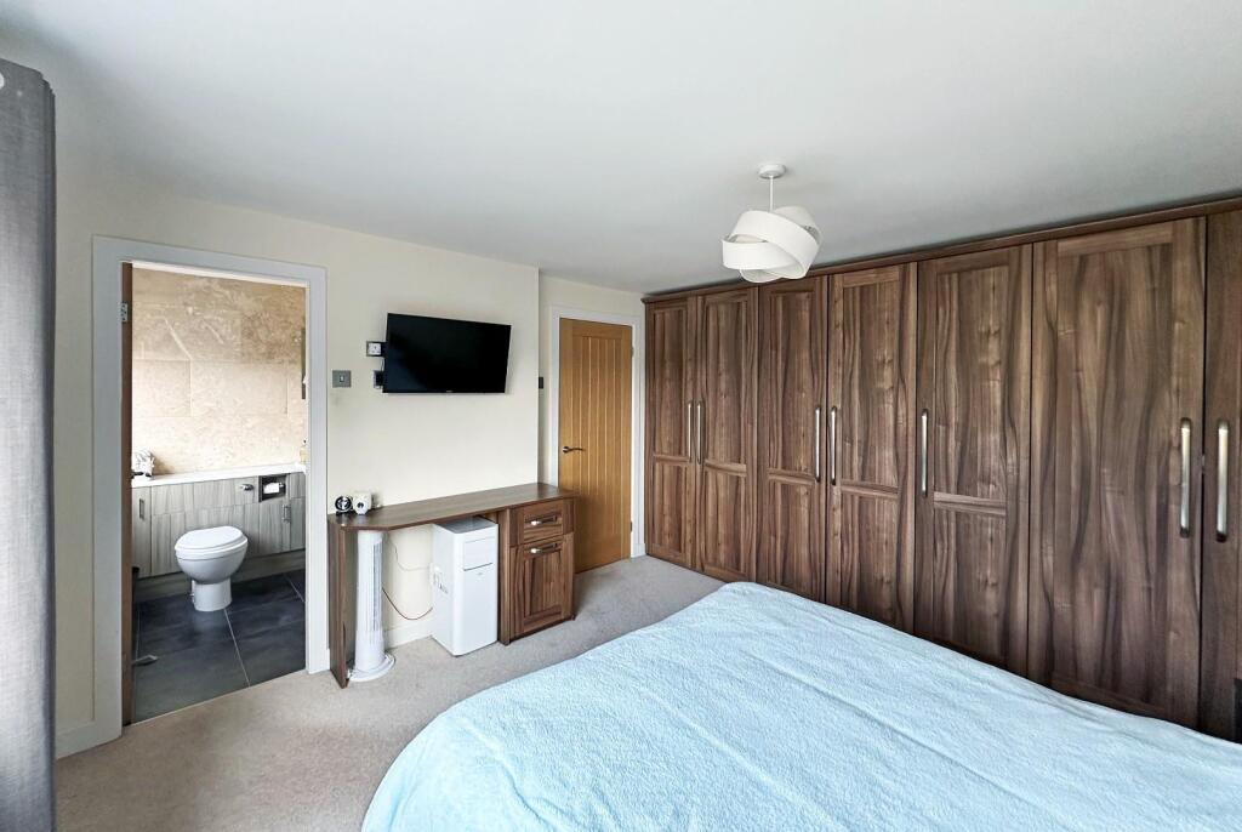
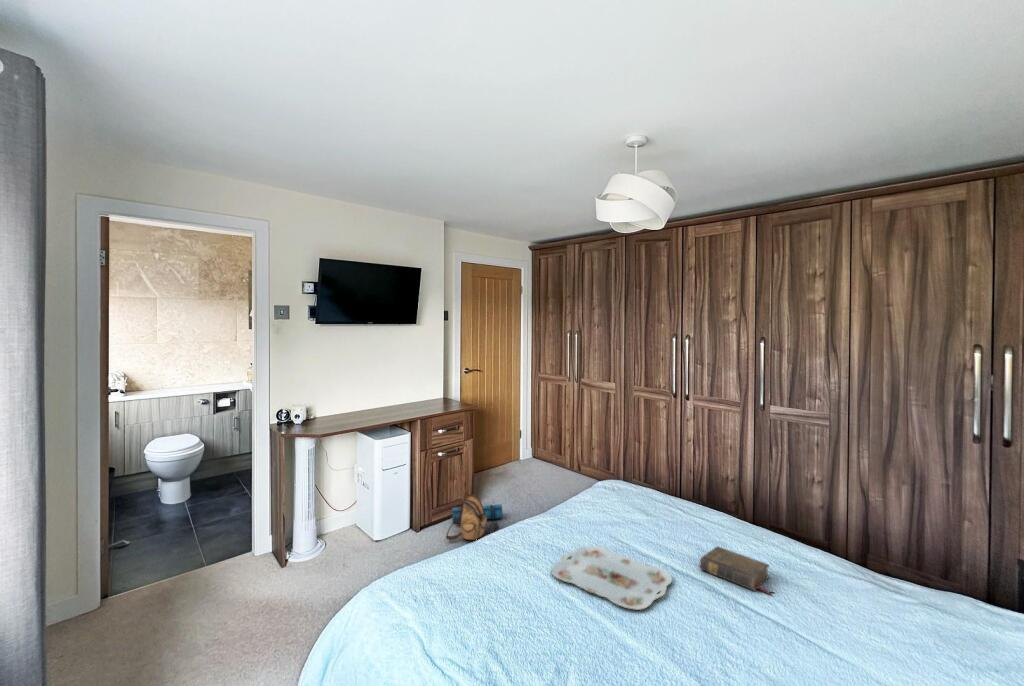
+ book (741, 570)
+ serving tray (610, 574)
+ backpack (473, 506)
